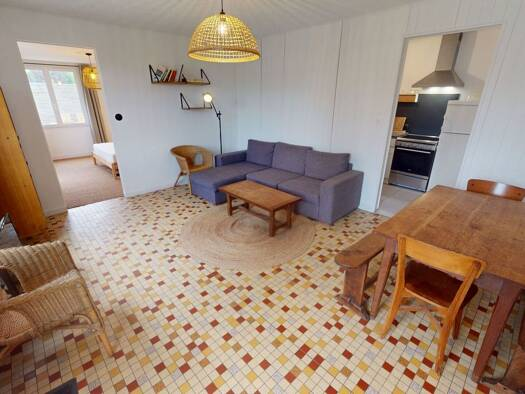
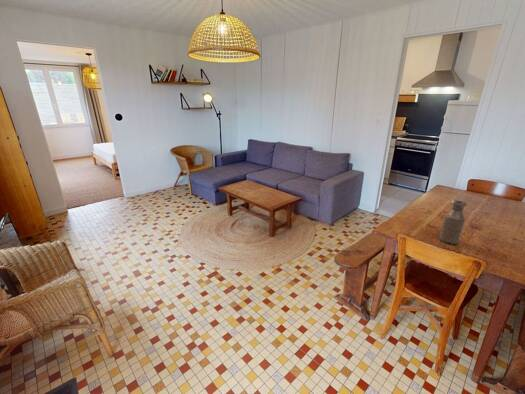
+ bottle (453, 221)
